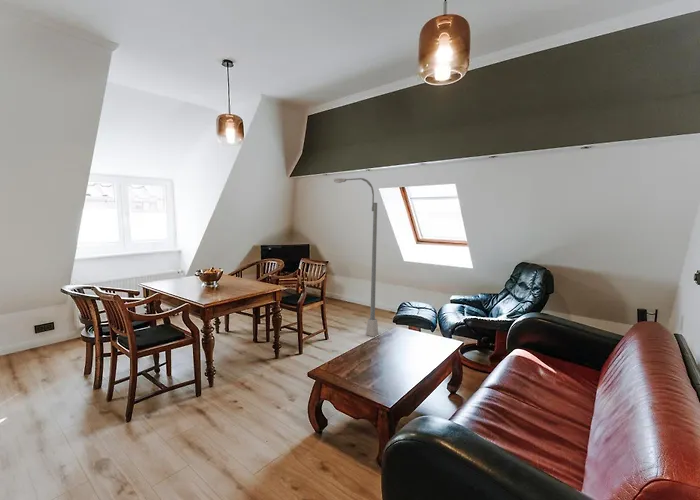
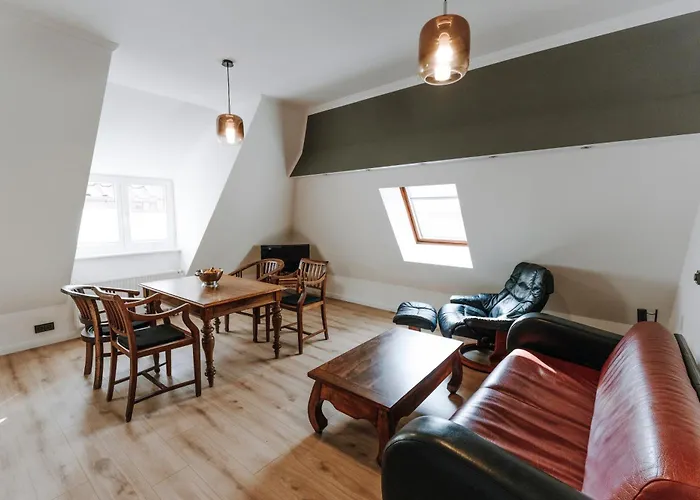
- floor lamp (372, 255)
